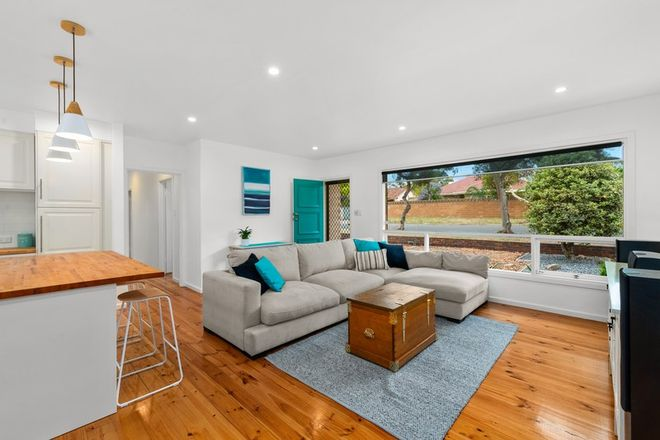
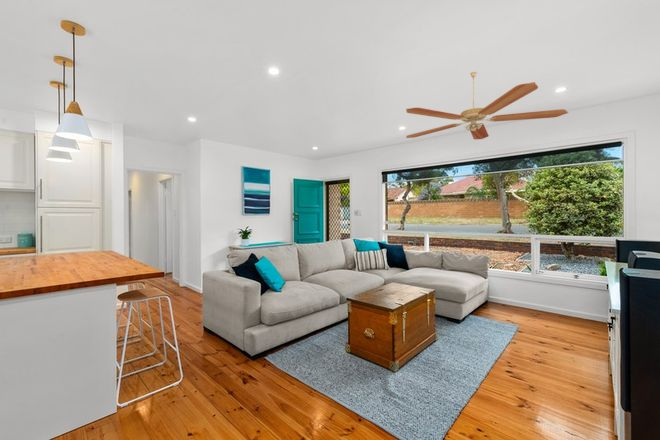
+ ceiling fan (473, 102)
